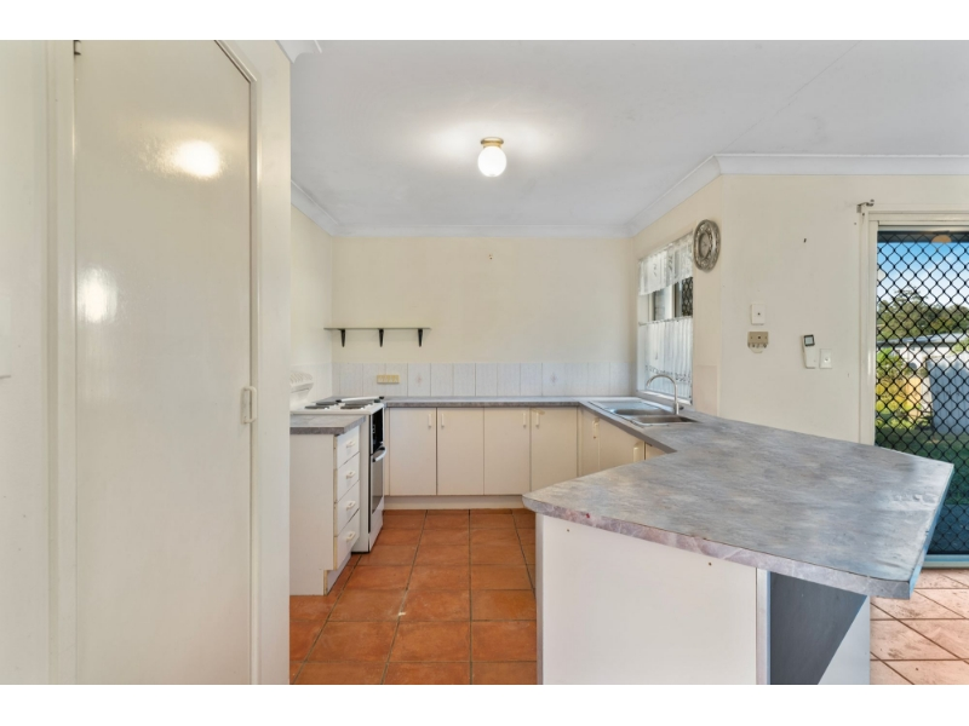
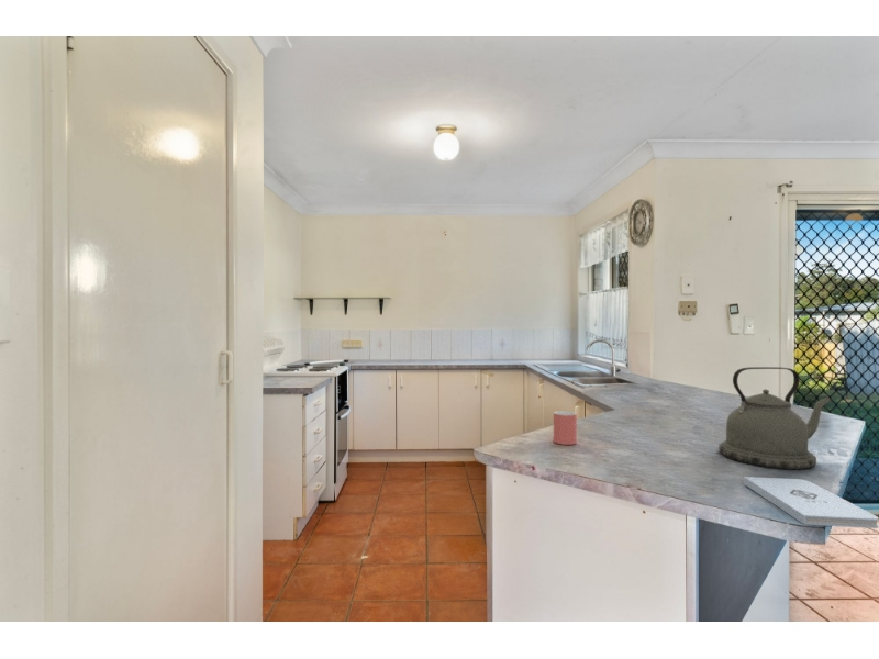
+ cup (564, 426)
+ notepad (804, 499)
+ kettle (769, 412)
